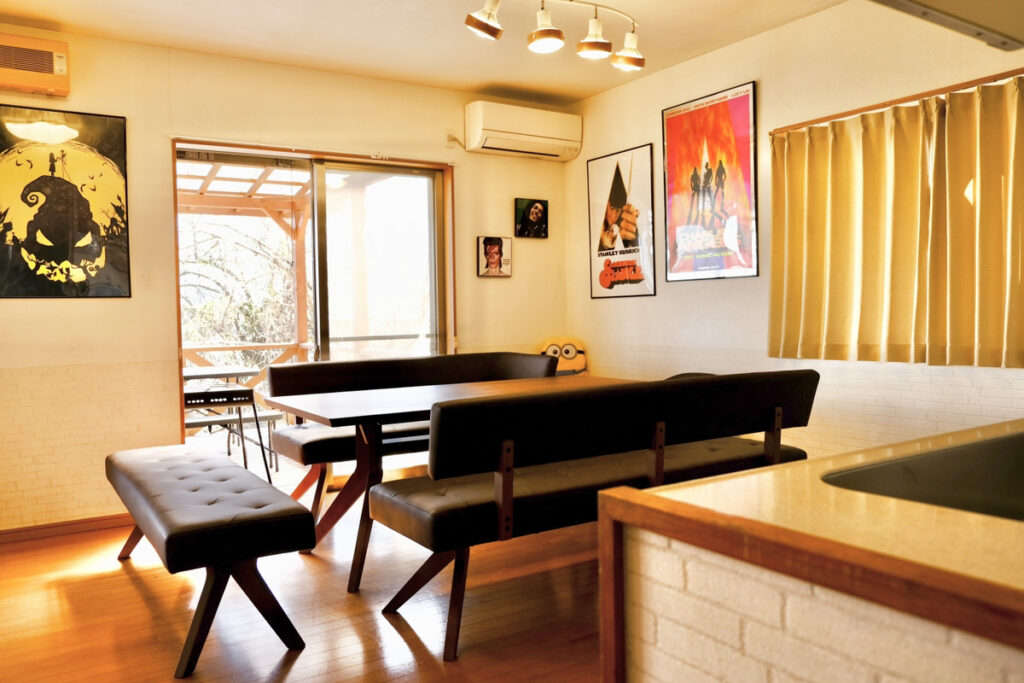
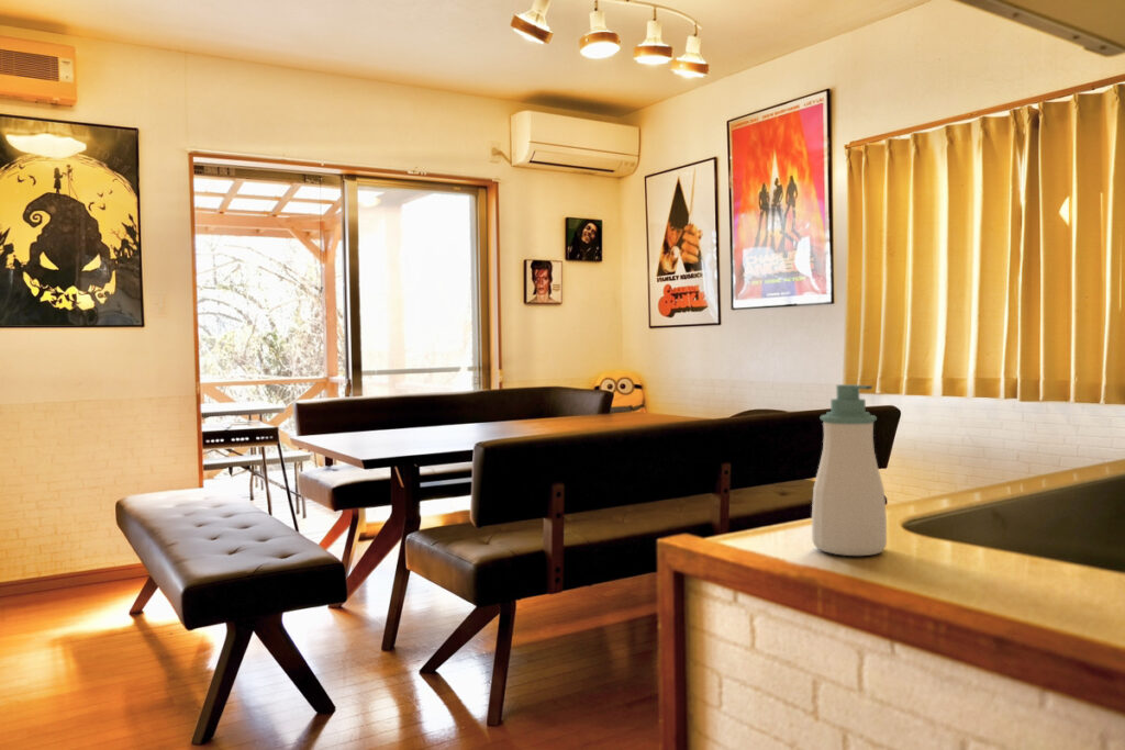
+ soap bottle (848, 467)
